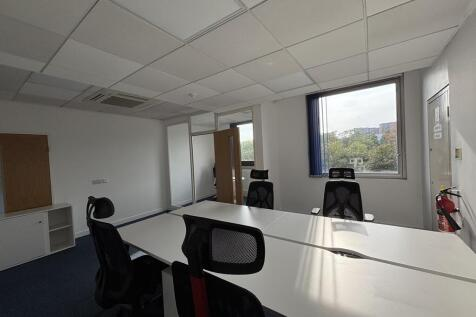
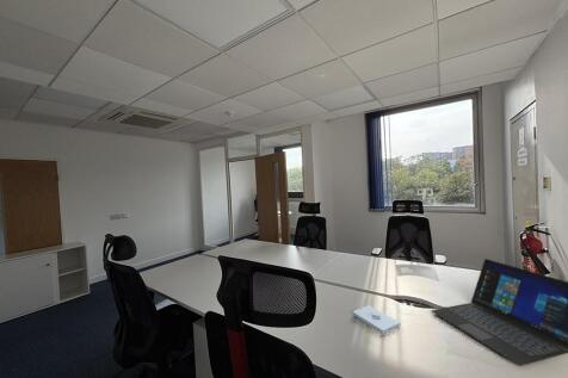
+ notepad (375, 317)
+ laptop (499, 300)
